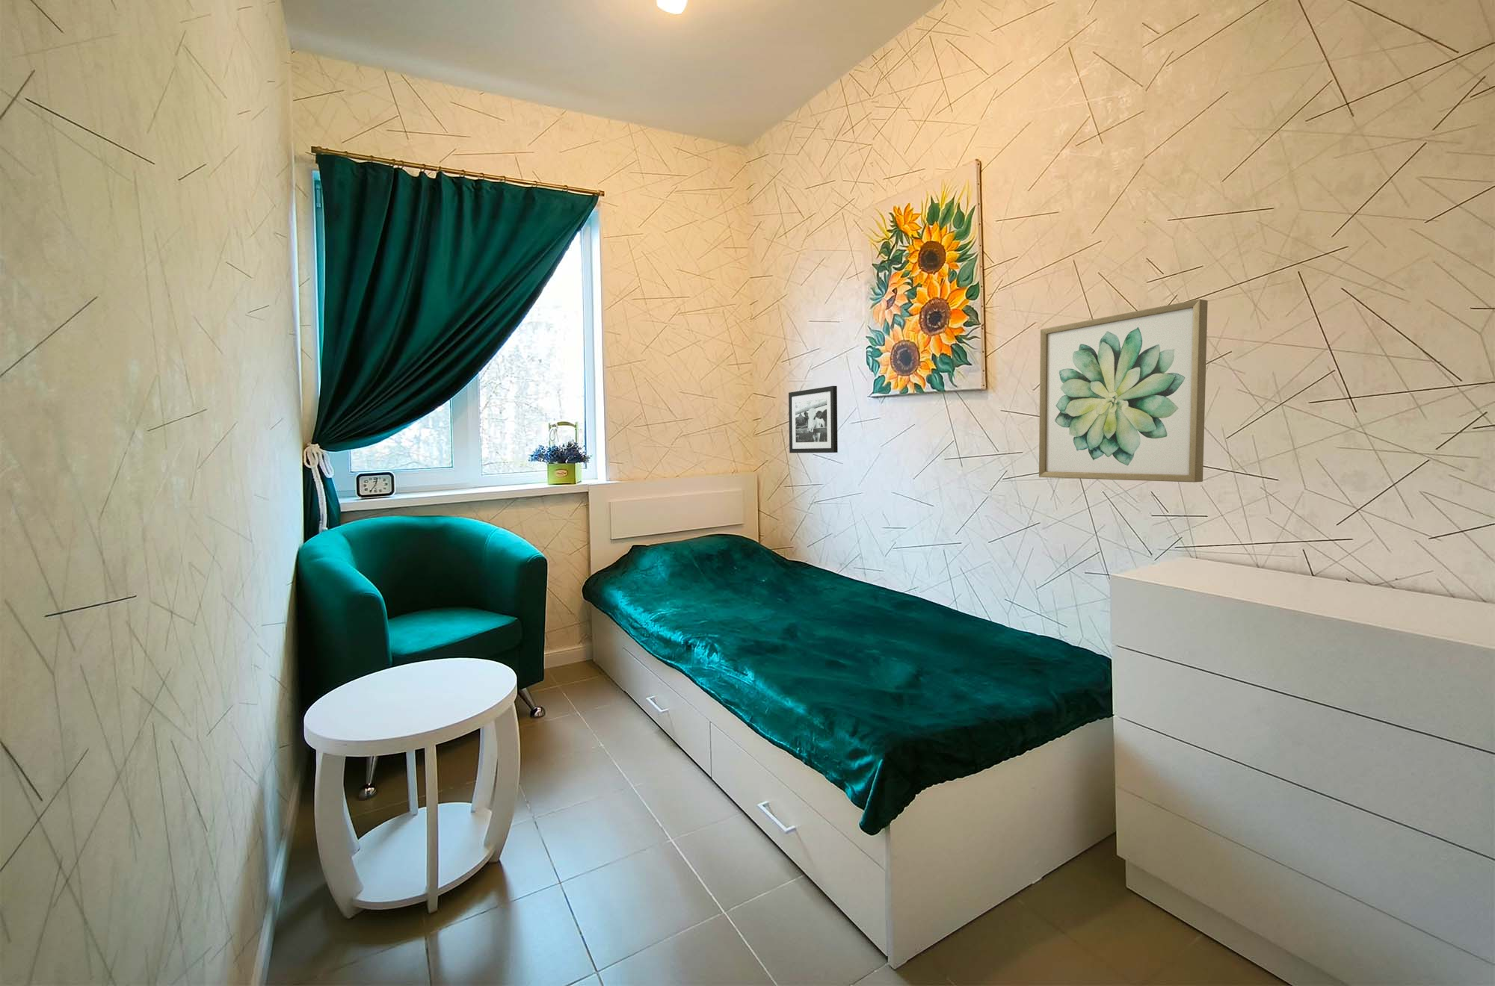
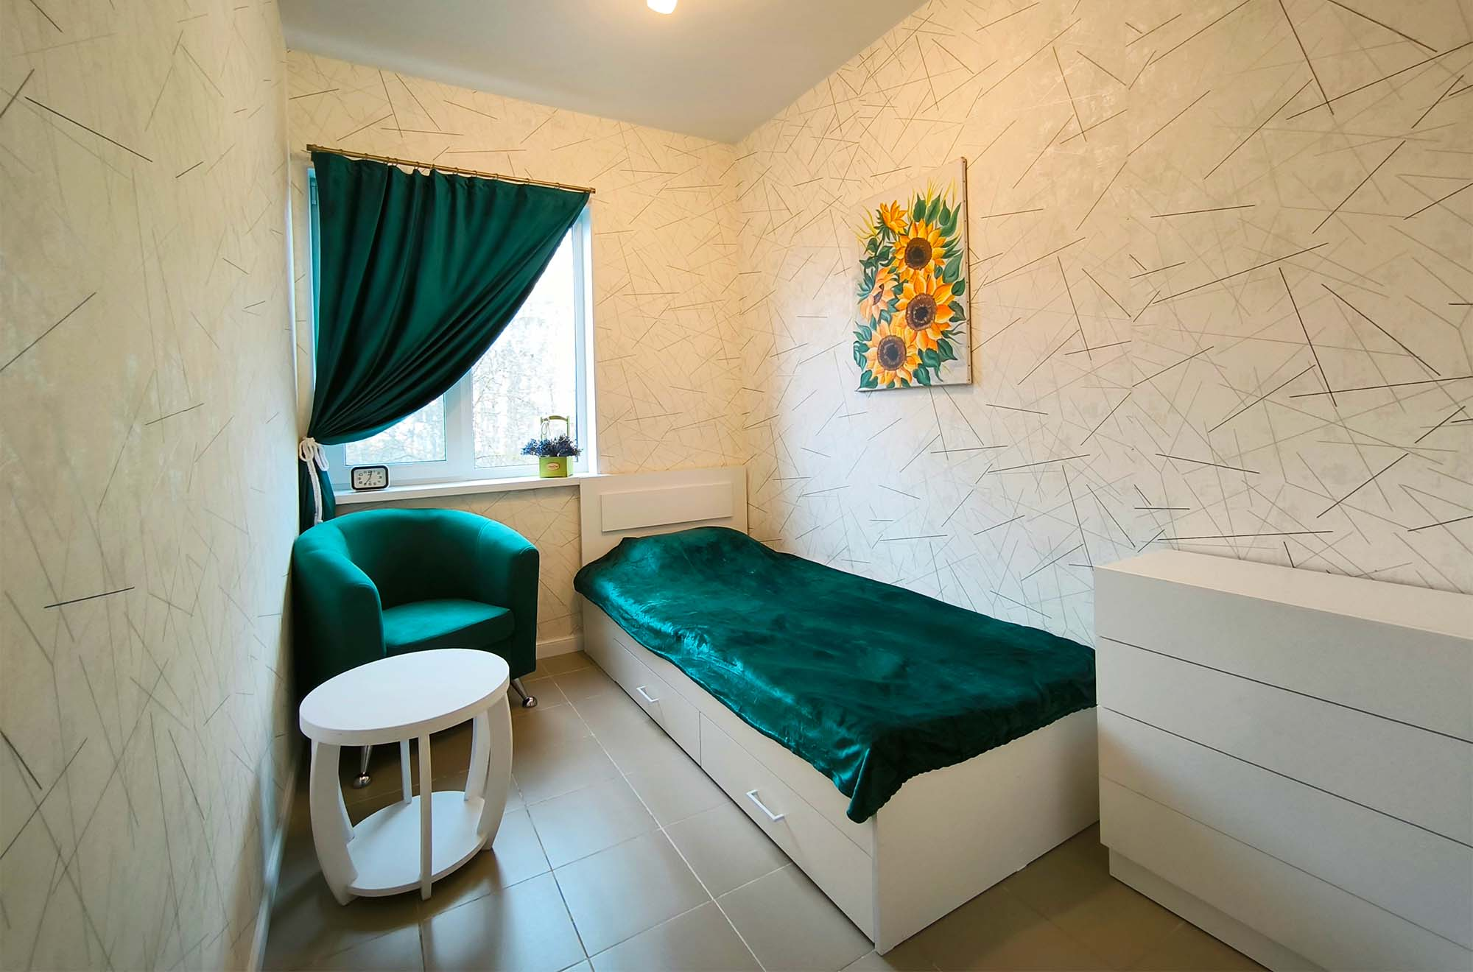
- wall art (1114, 398)
- picture frame (811, 420)
